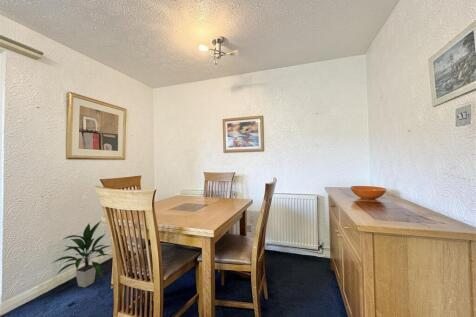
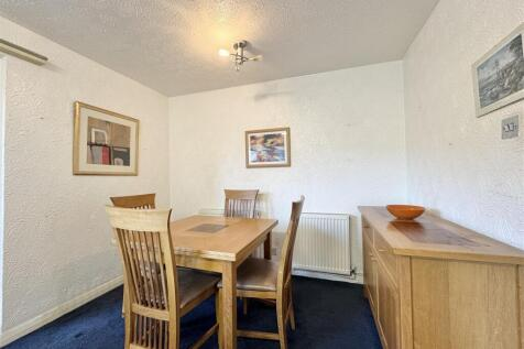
- indoor plant (86, 254)
